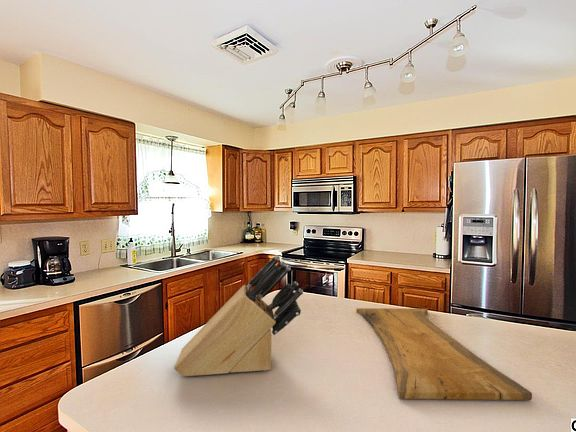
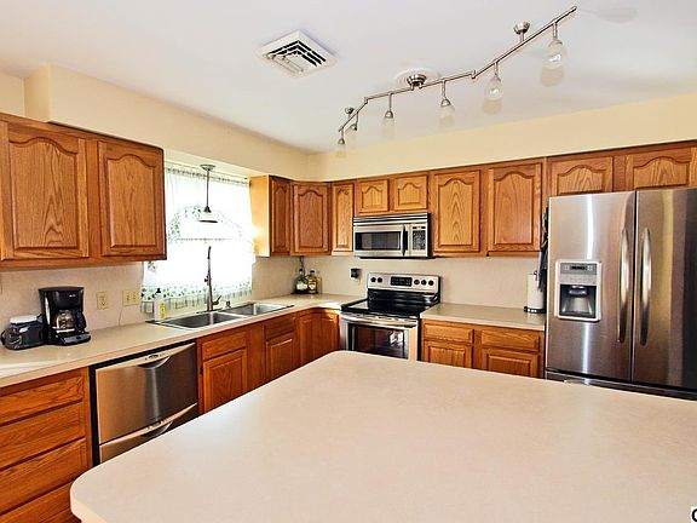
- knife block (240, 311)
- cutting board (417, 340)
